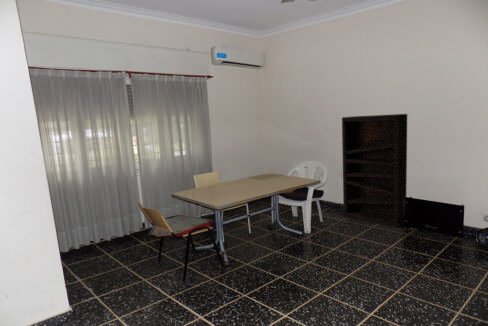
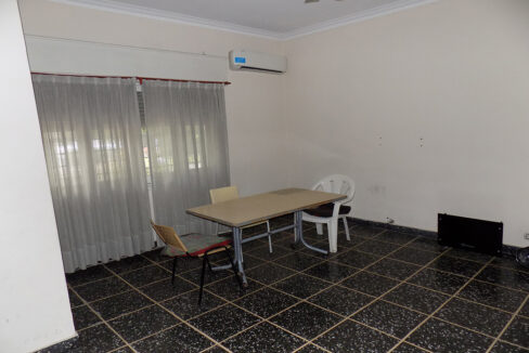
- bookshelf (373, 168)
